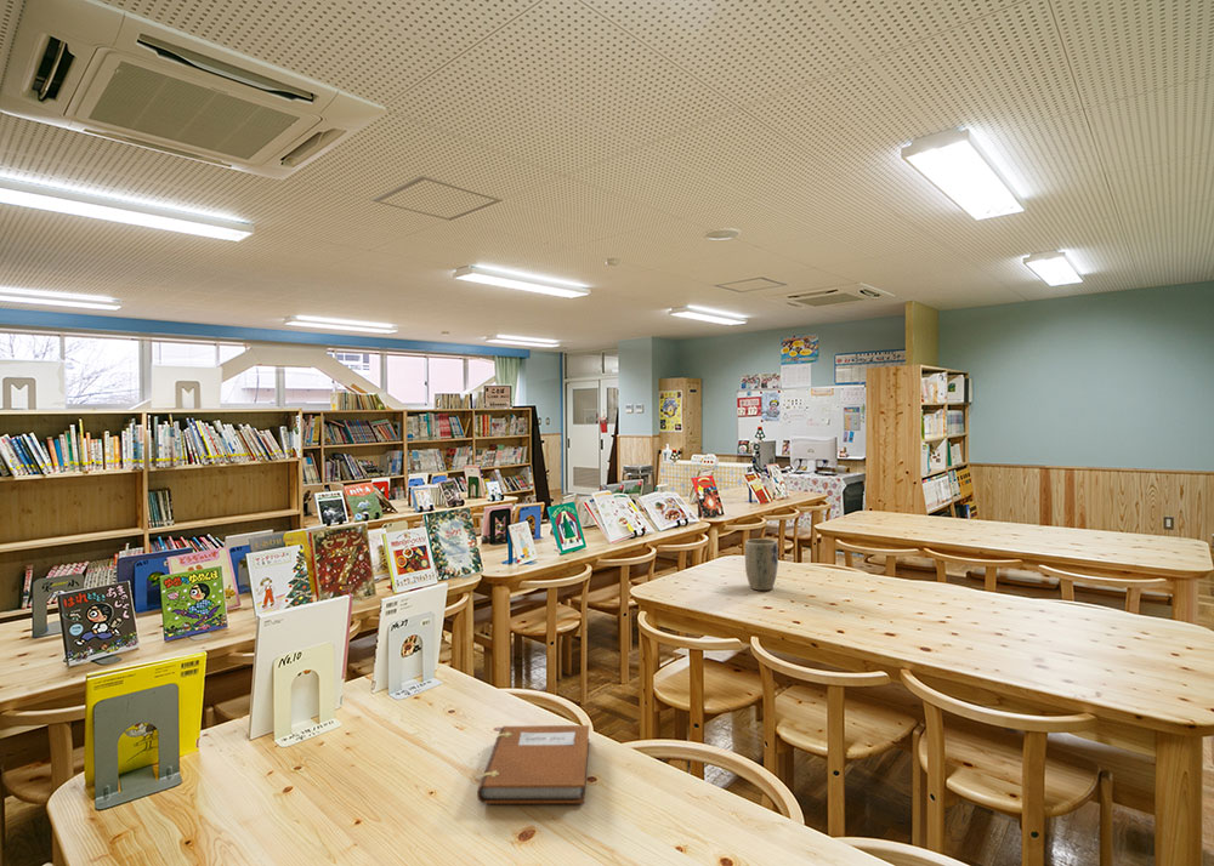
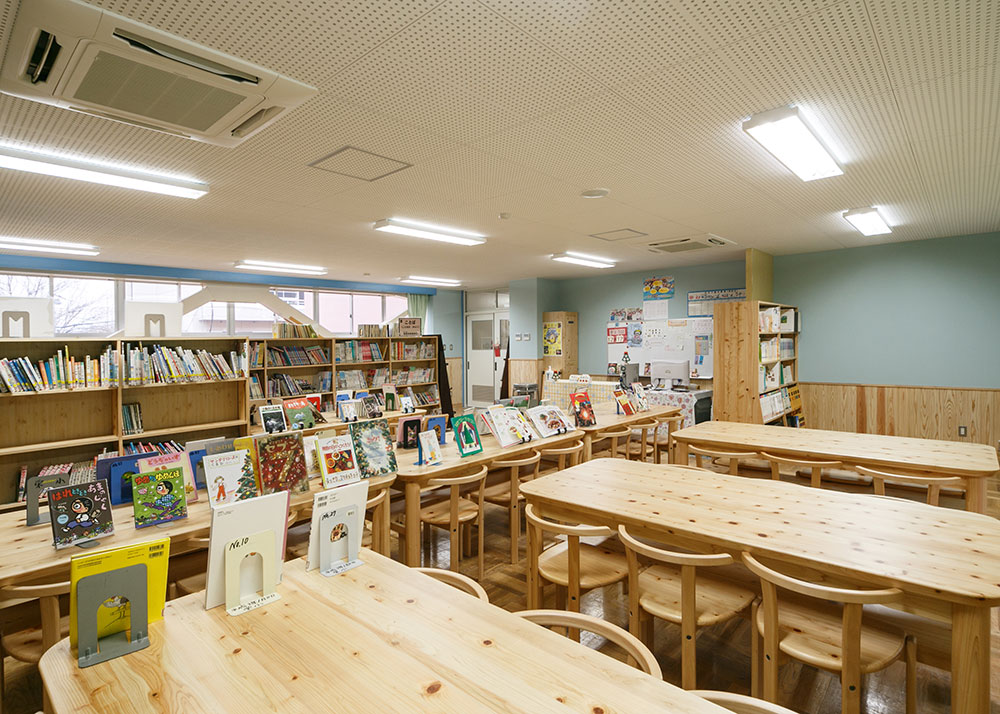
- notebook (538, 759)
- plant pot (761, 564)
